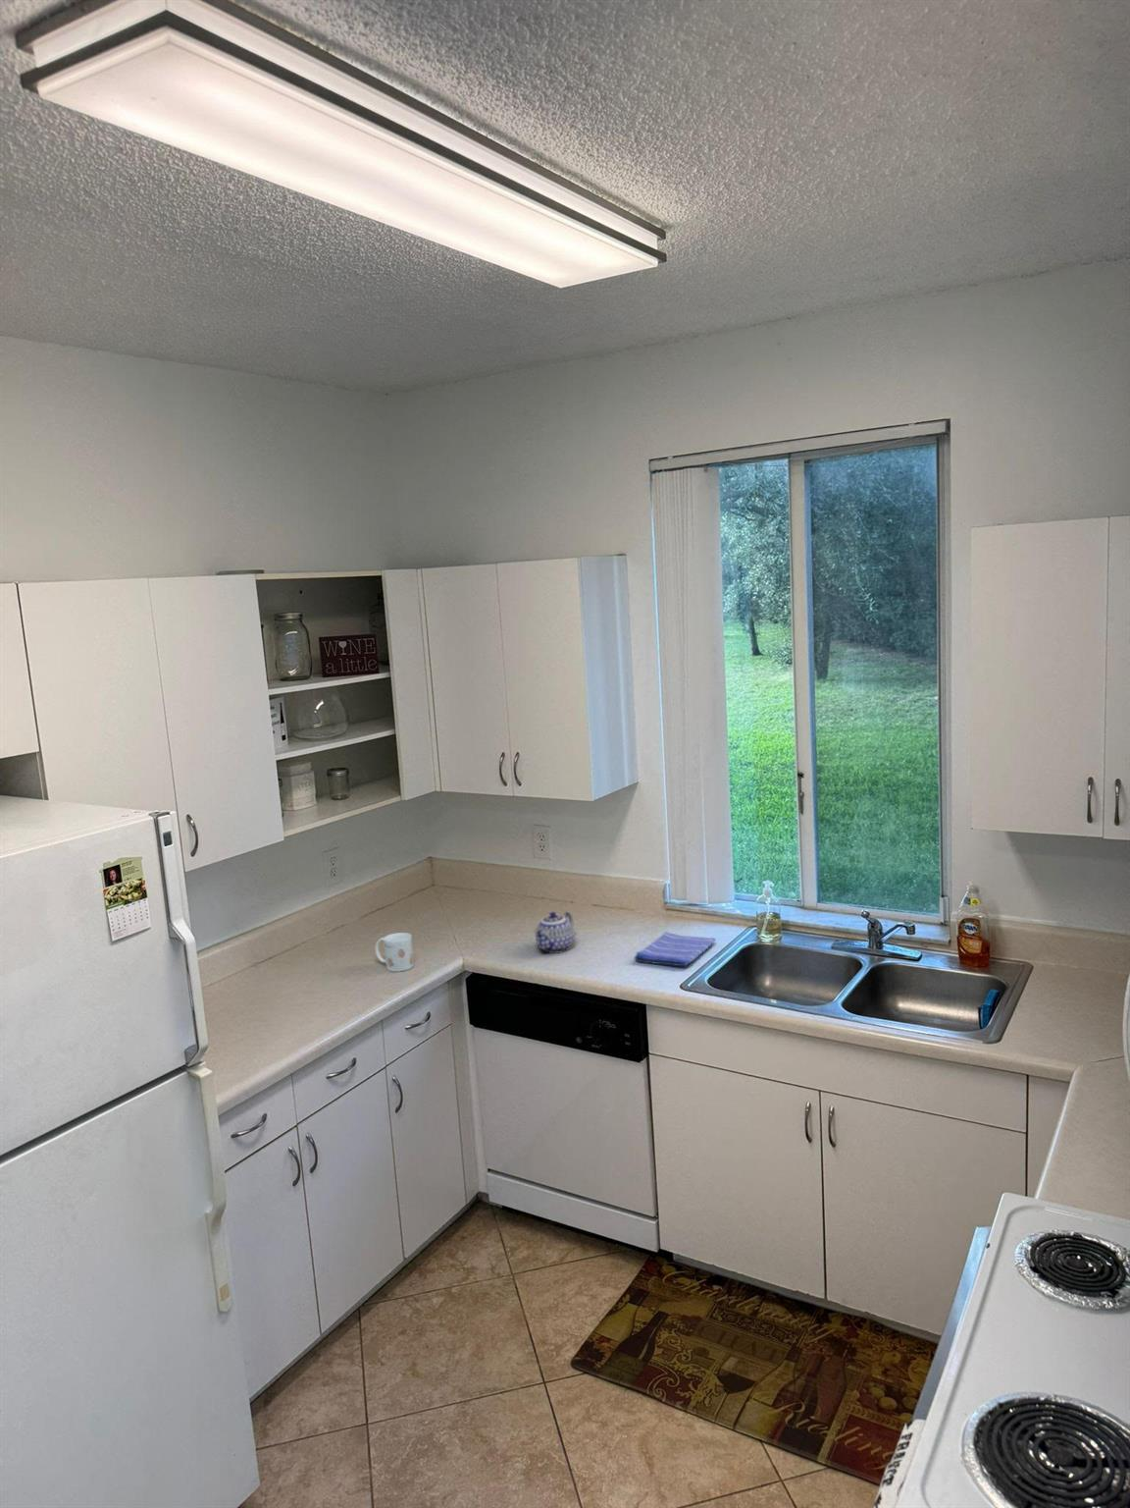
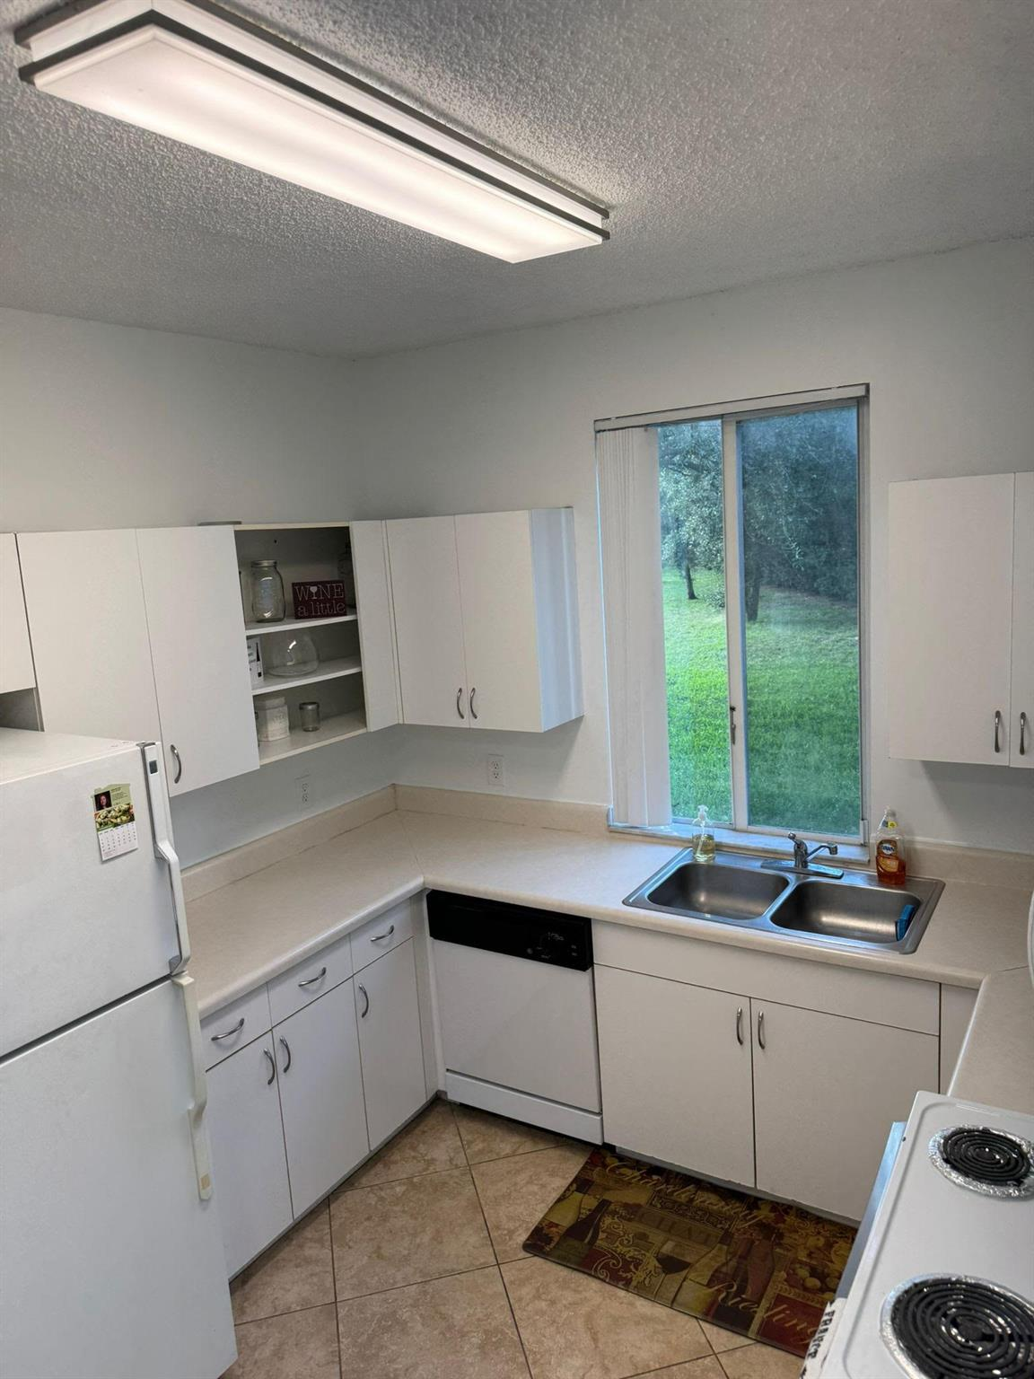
- dish towel (675, 948)
- teapot (554, 930)
- mug (393, 951)
